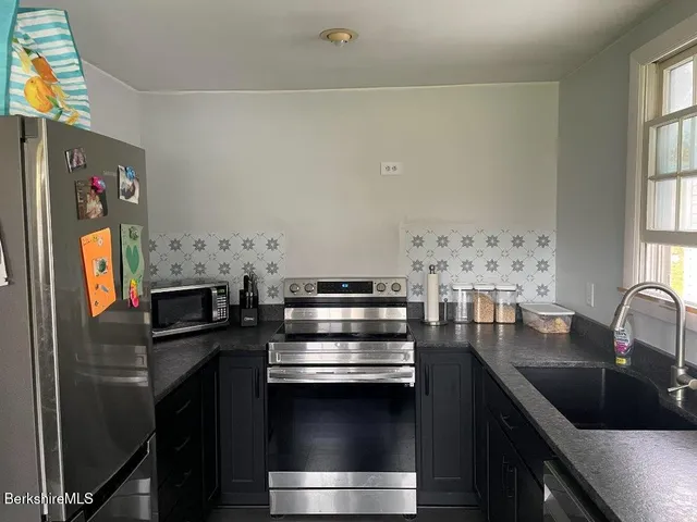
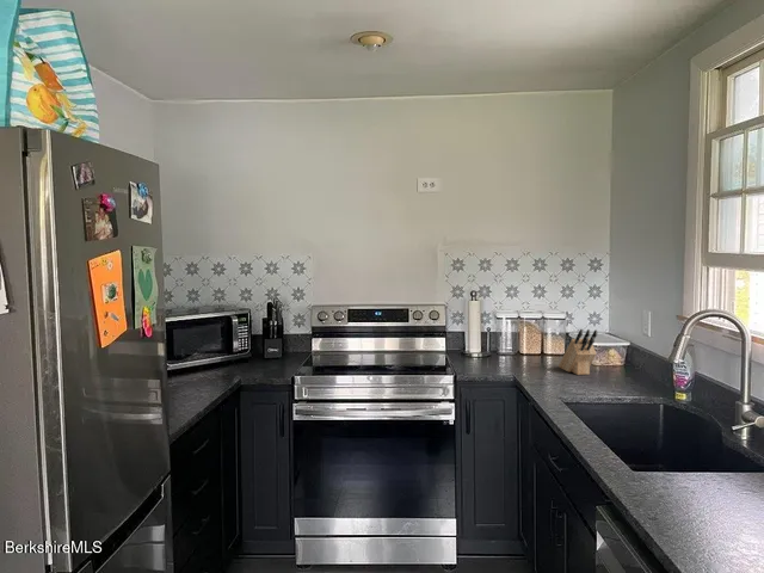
+ knife block (578, 349)
